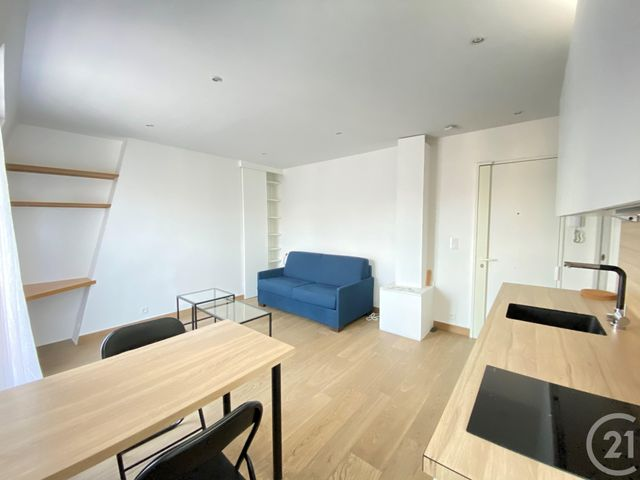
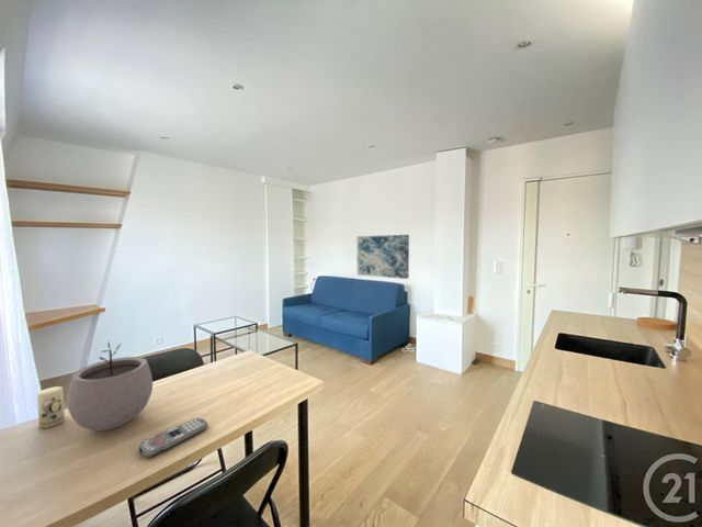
+ remote control (176, 435)
+ wall art (381, 256)
+ plant pot (112, 382)
+ candle (50, 406)
